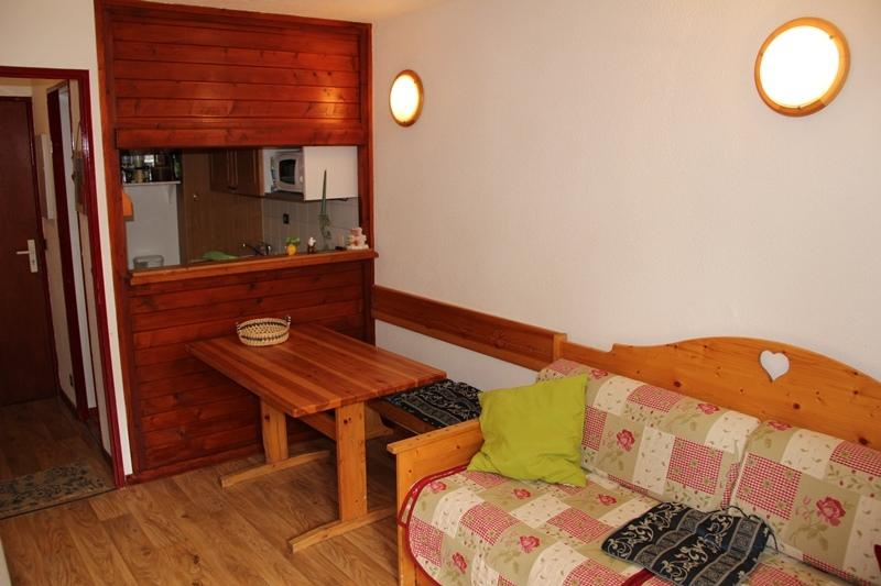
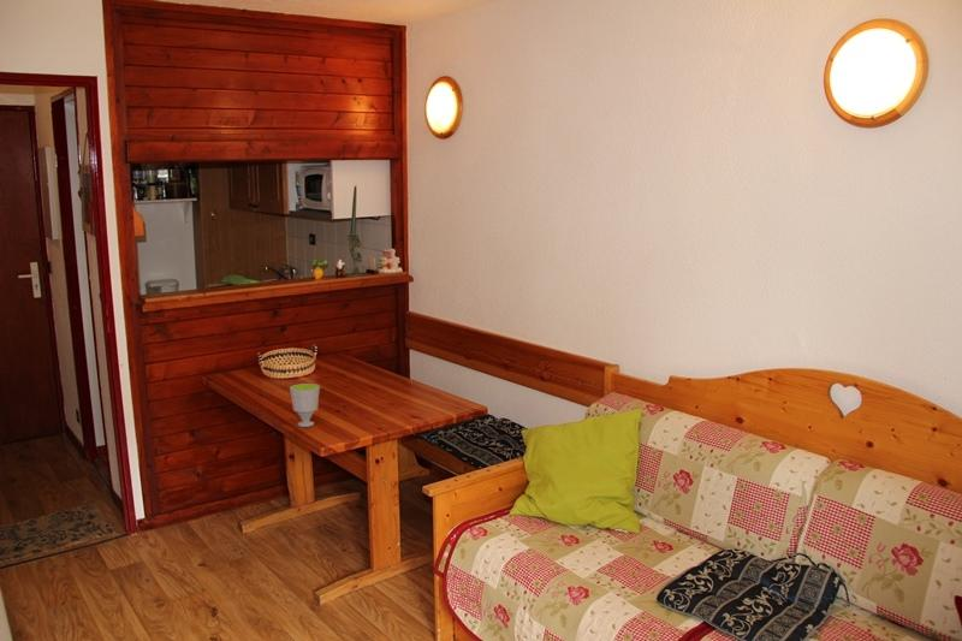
+ cup (304, 405)
